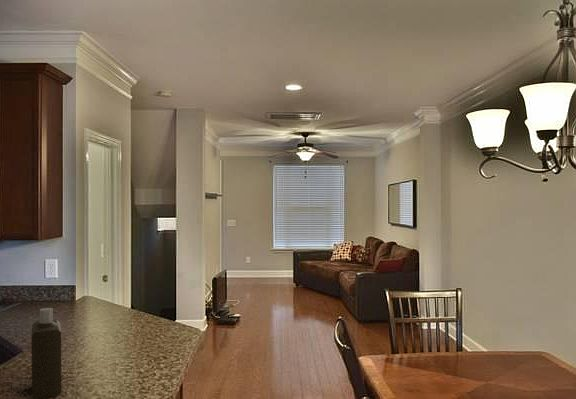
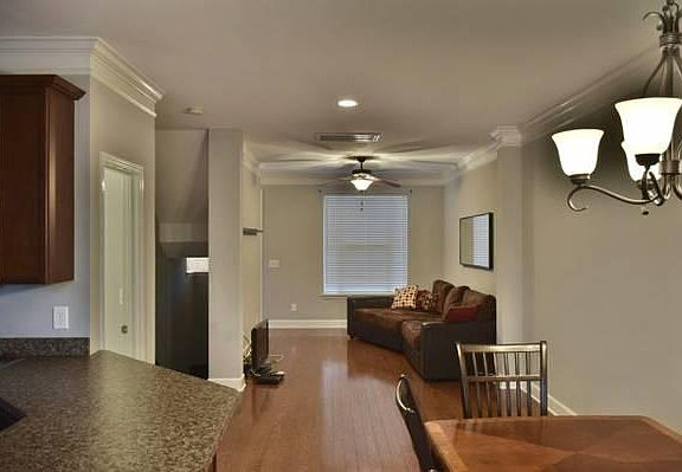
- bottle (46, 349)
